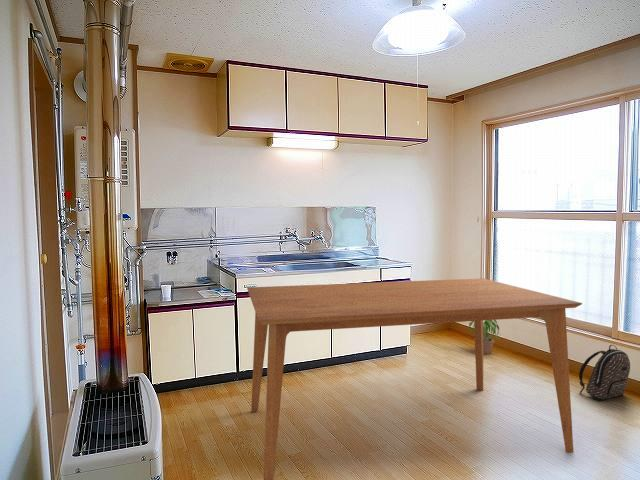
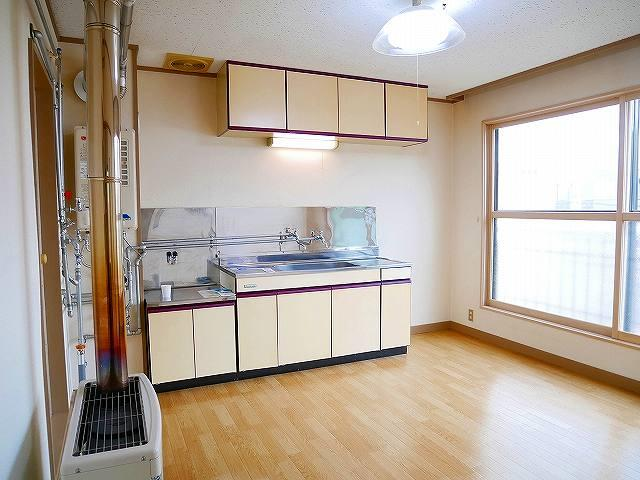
- dining table (396, 325)
- potted plant (488, 334)
- backpack (606, 370)
